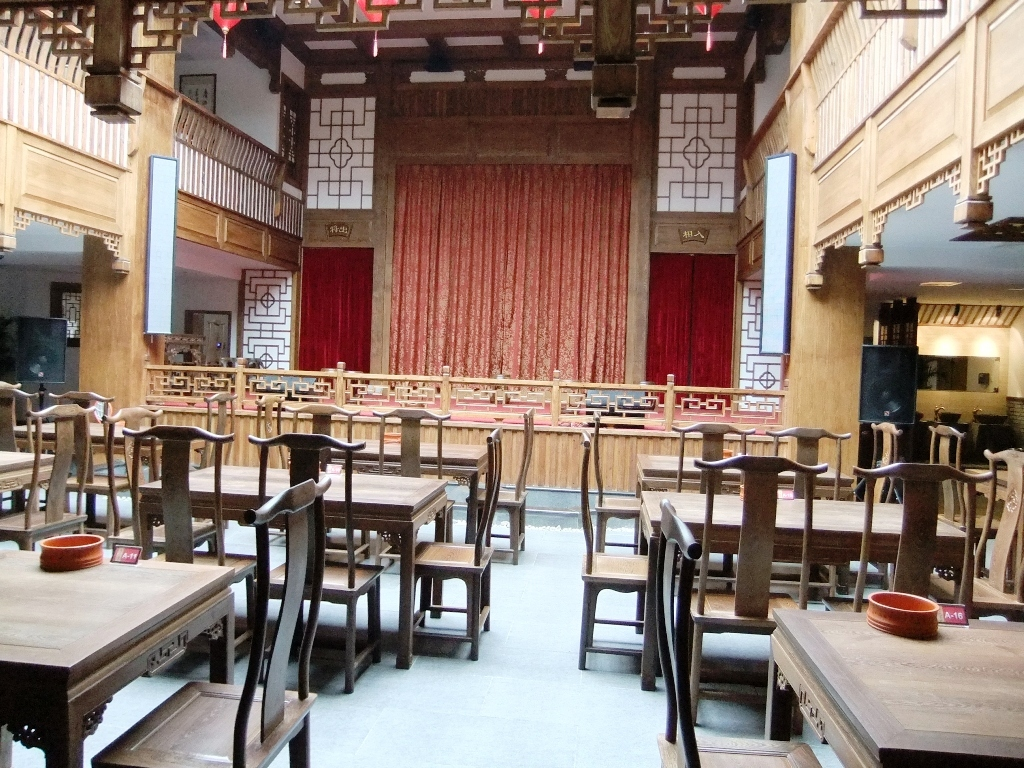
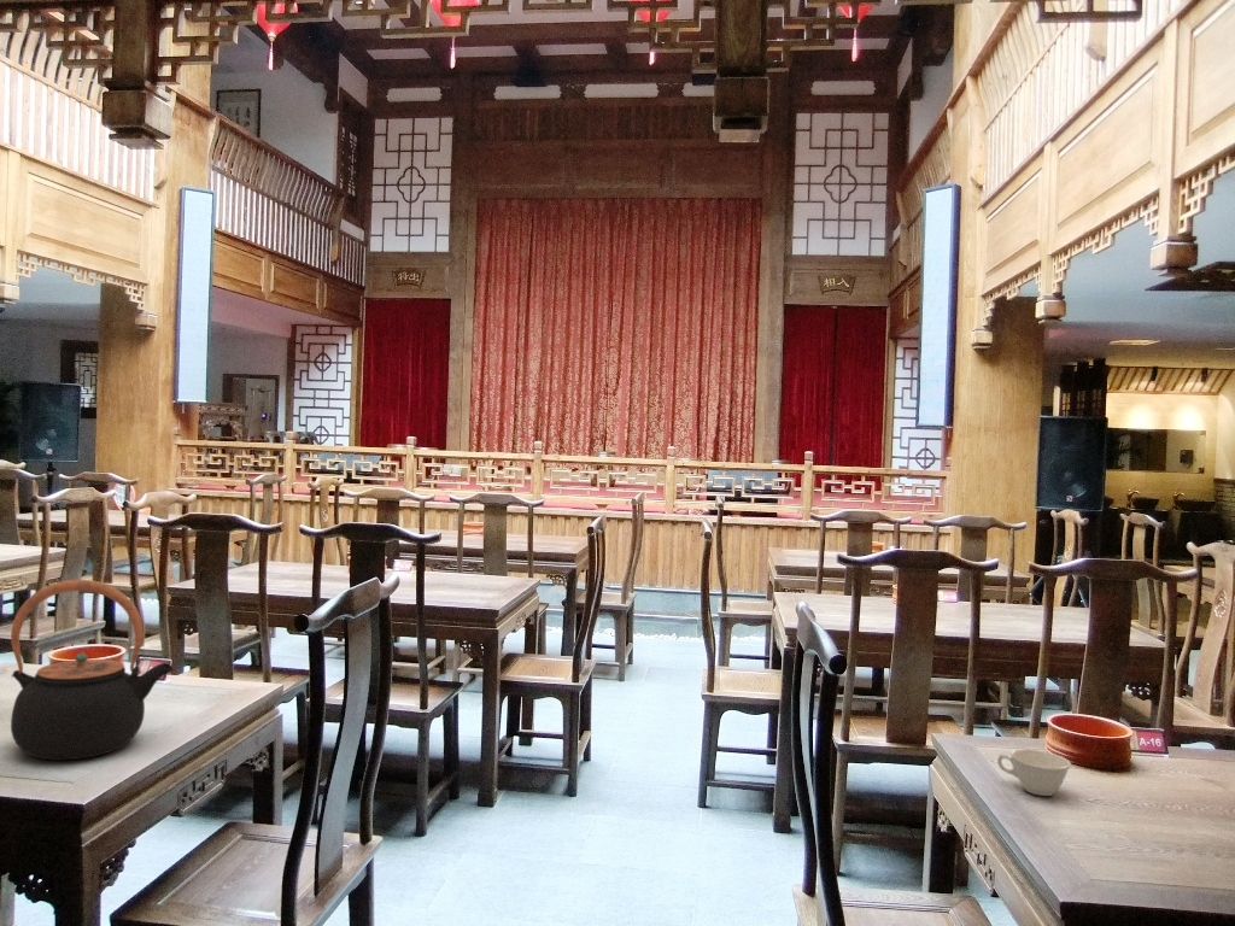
+ teapot (93, 662)
+ teacup (1032, 773)
